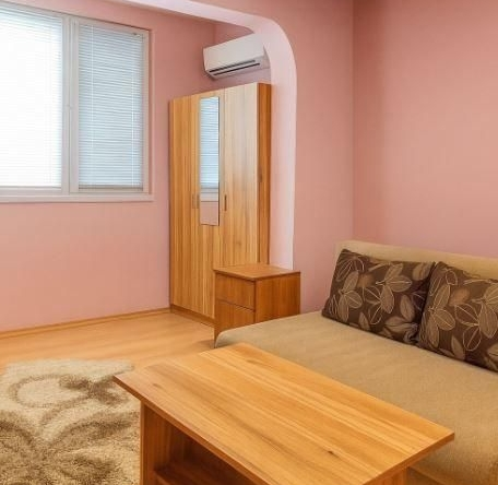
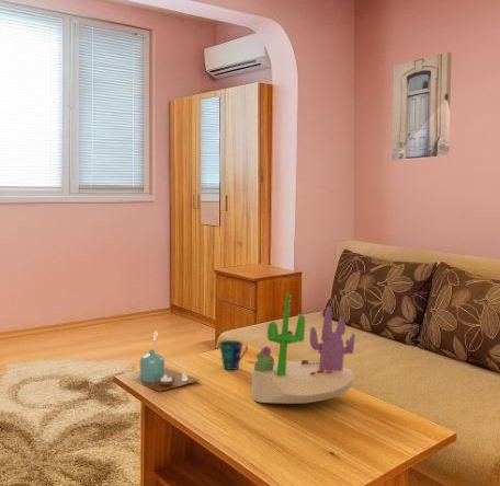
+ cup (234, 355)
+ candle (157, 354)
+ wall art (420, 108)
+ succulent planter (300, 340)
